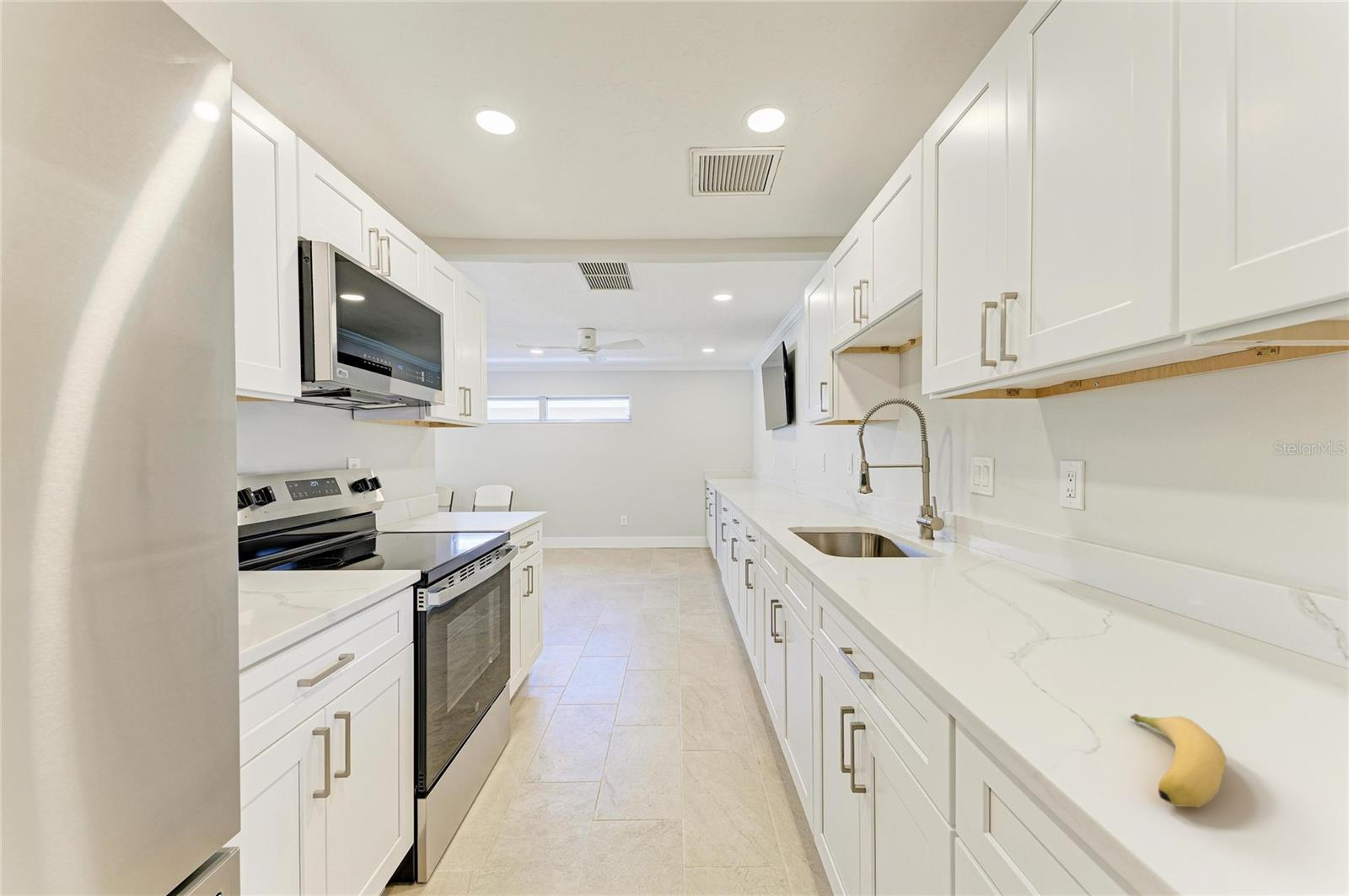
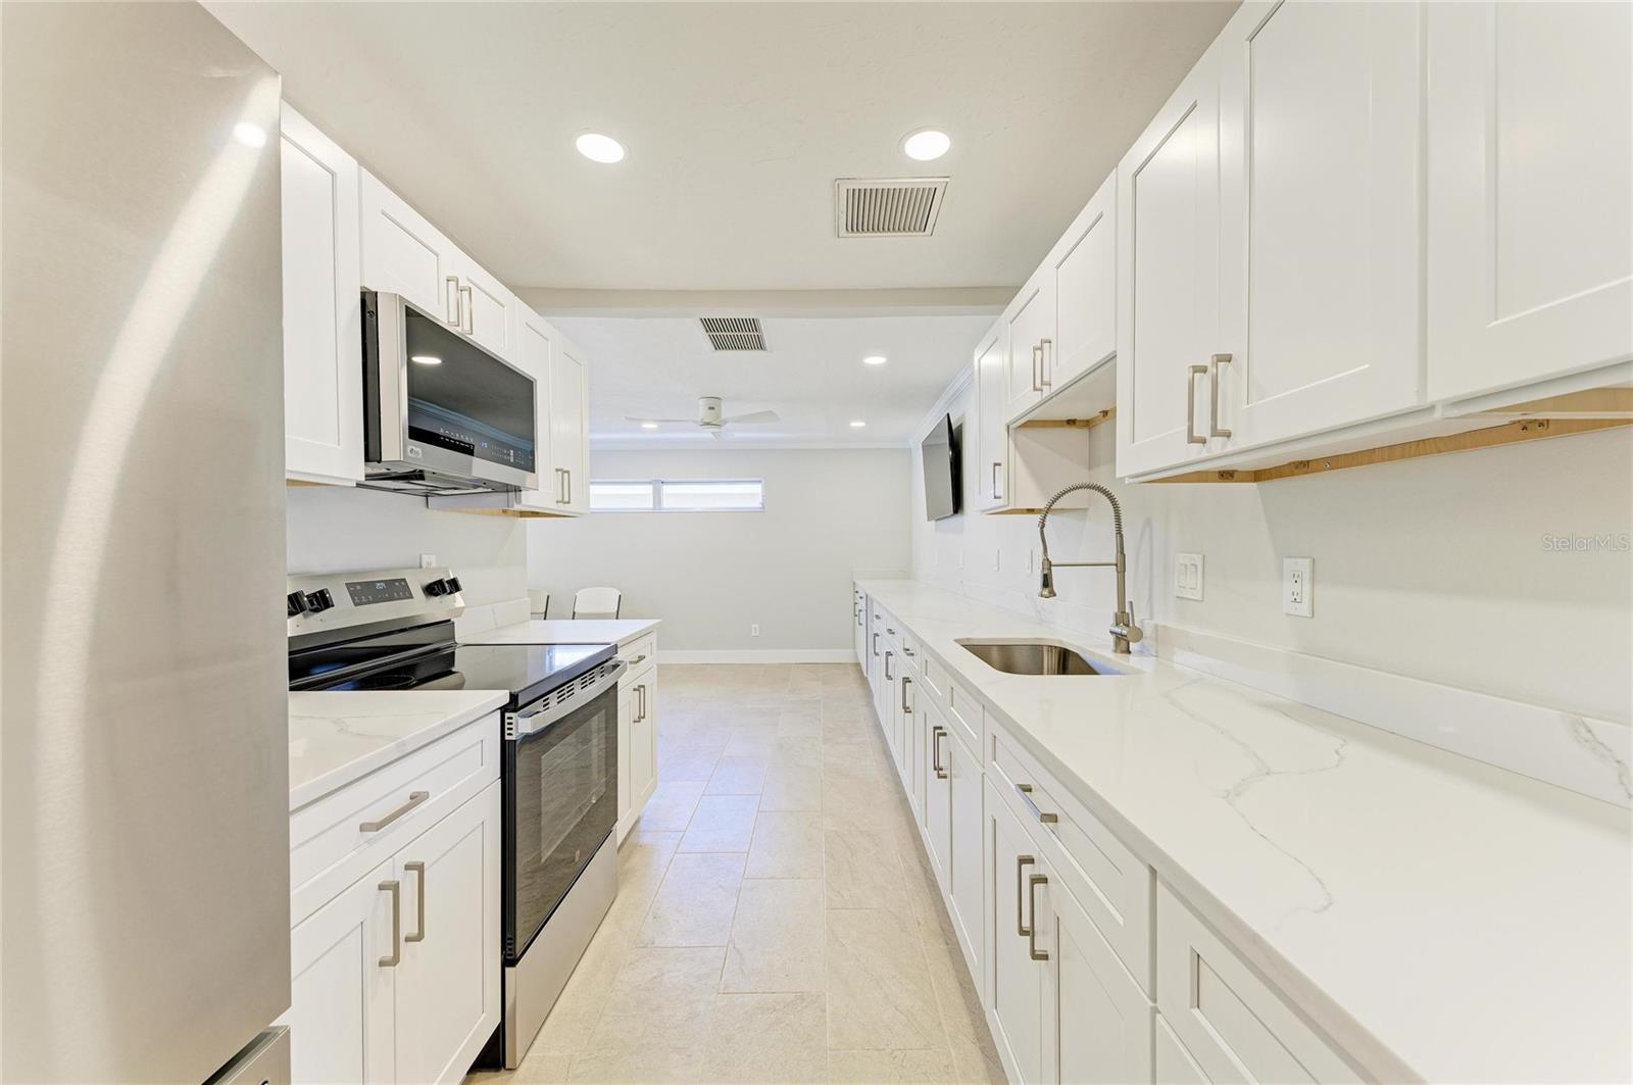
- banana (1175, 748)
